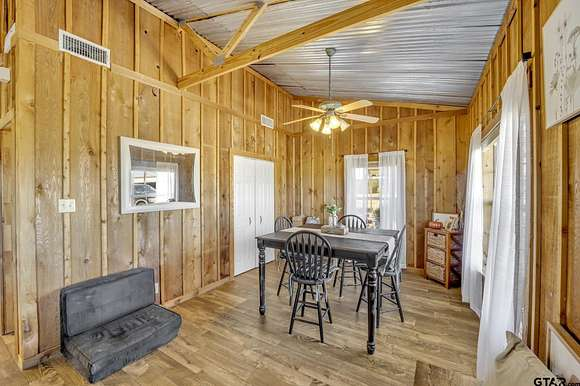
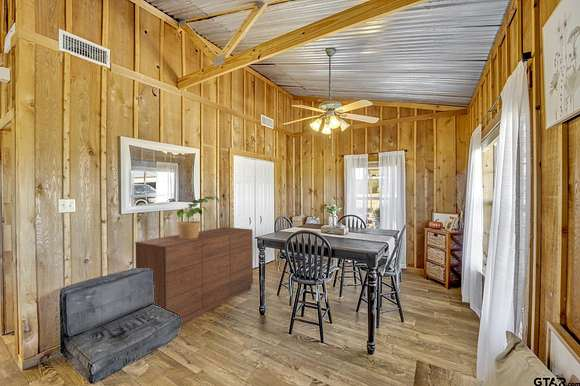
+ potted plant (200, 213)
+ dresser (202, 269)
